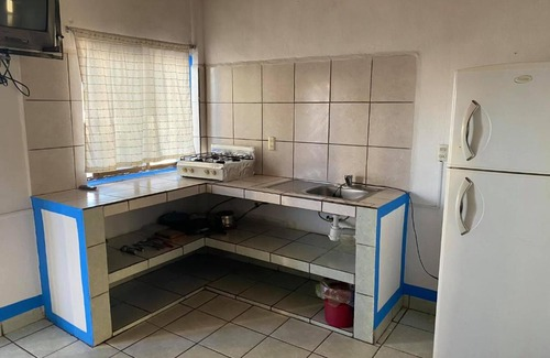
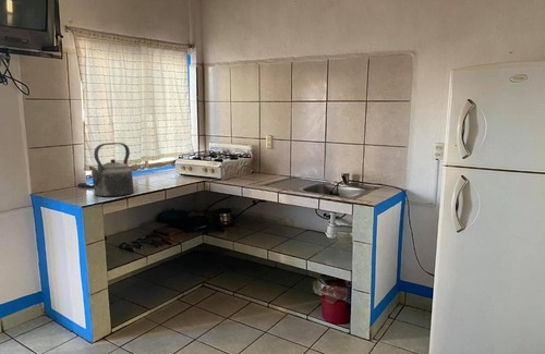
+ kettle (110, 169)
